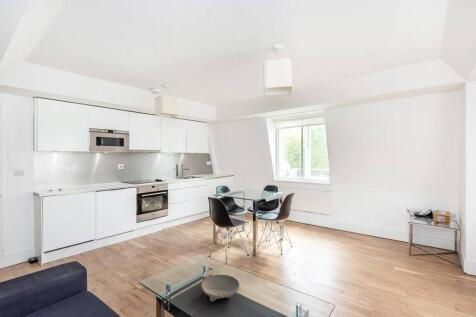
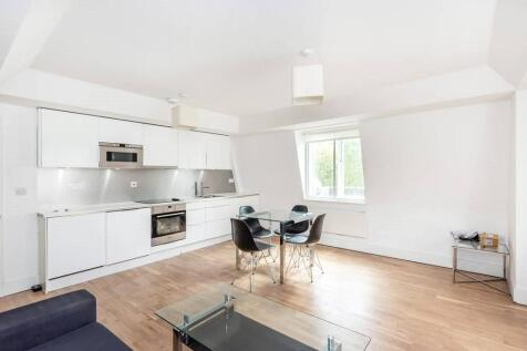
- bowl (220, 288)
